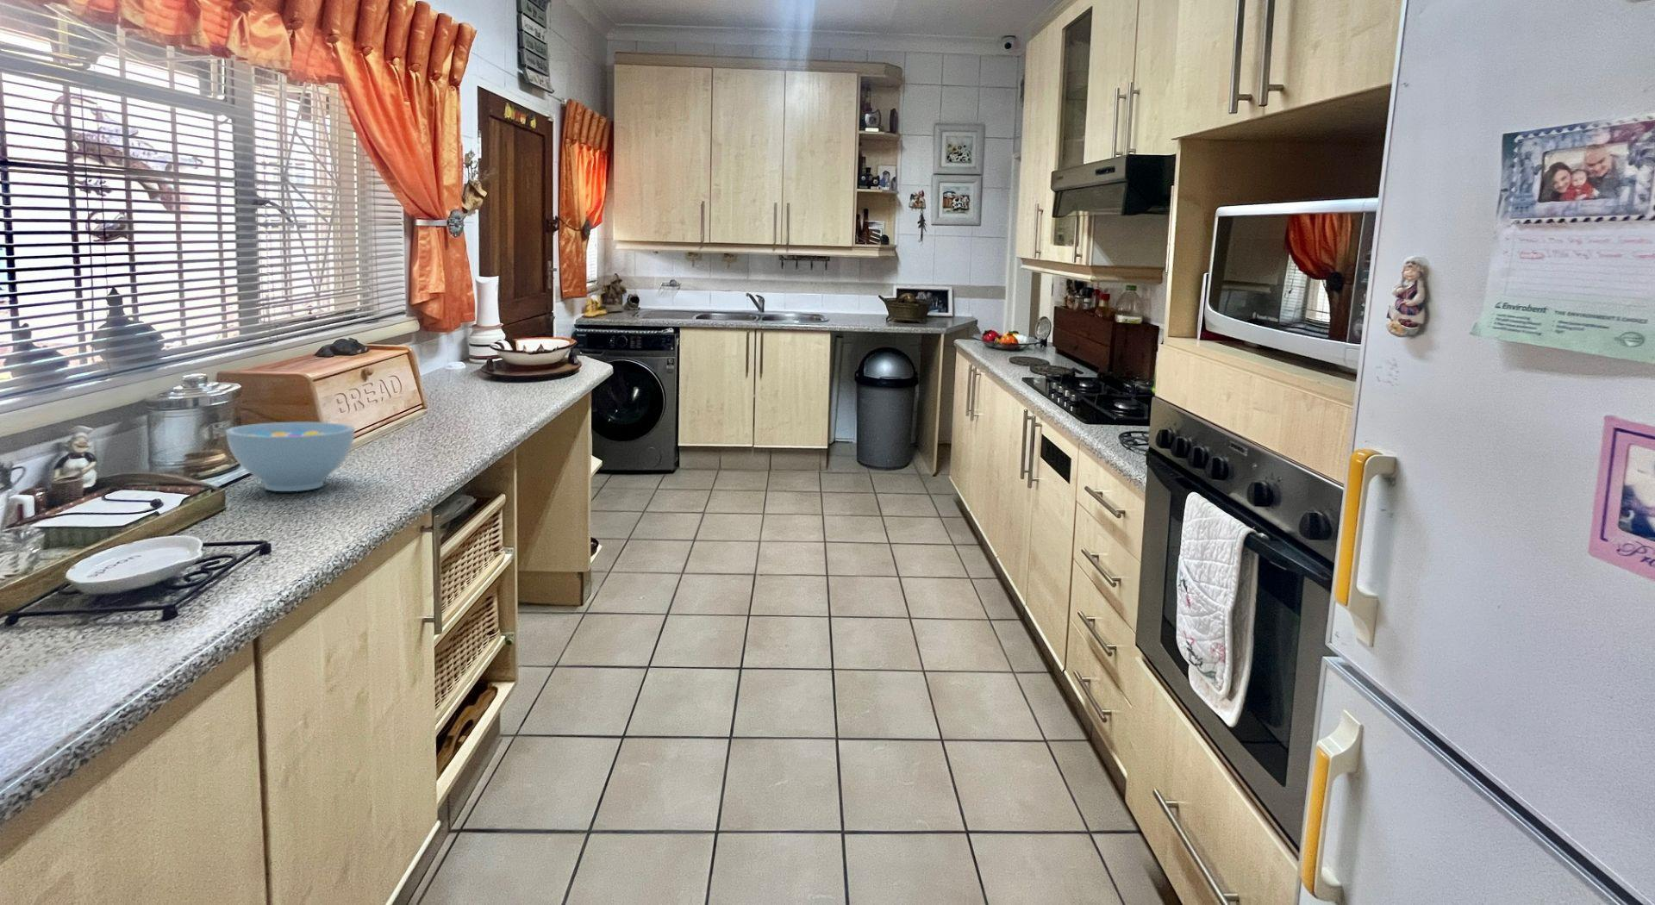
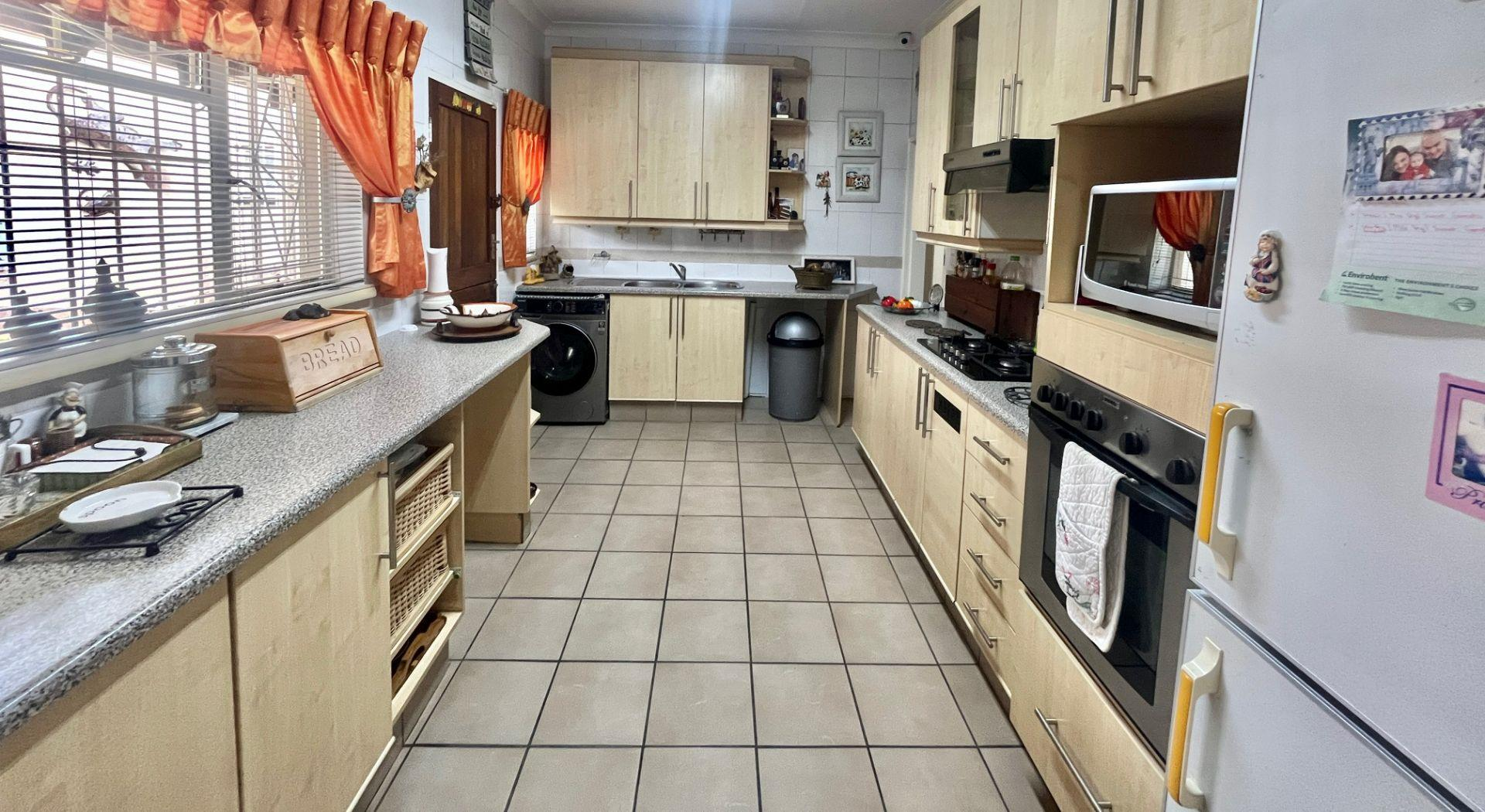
- bowl (292, 458)
